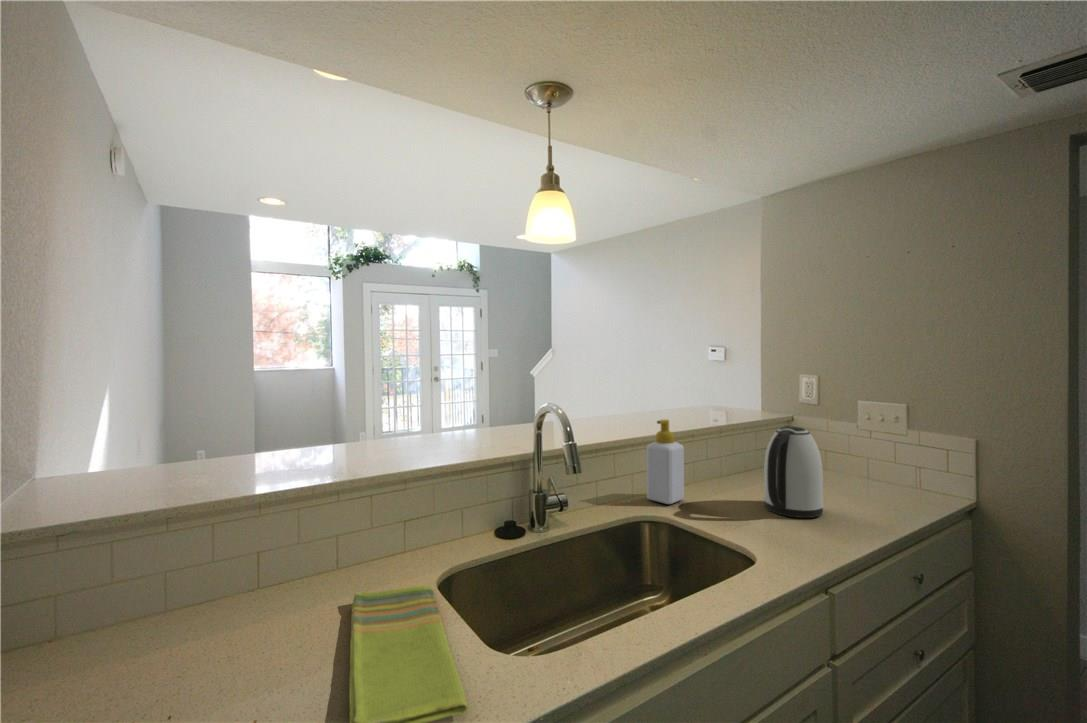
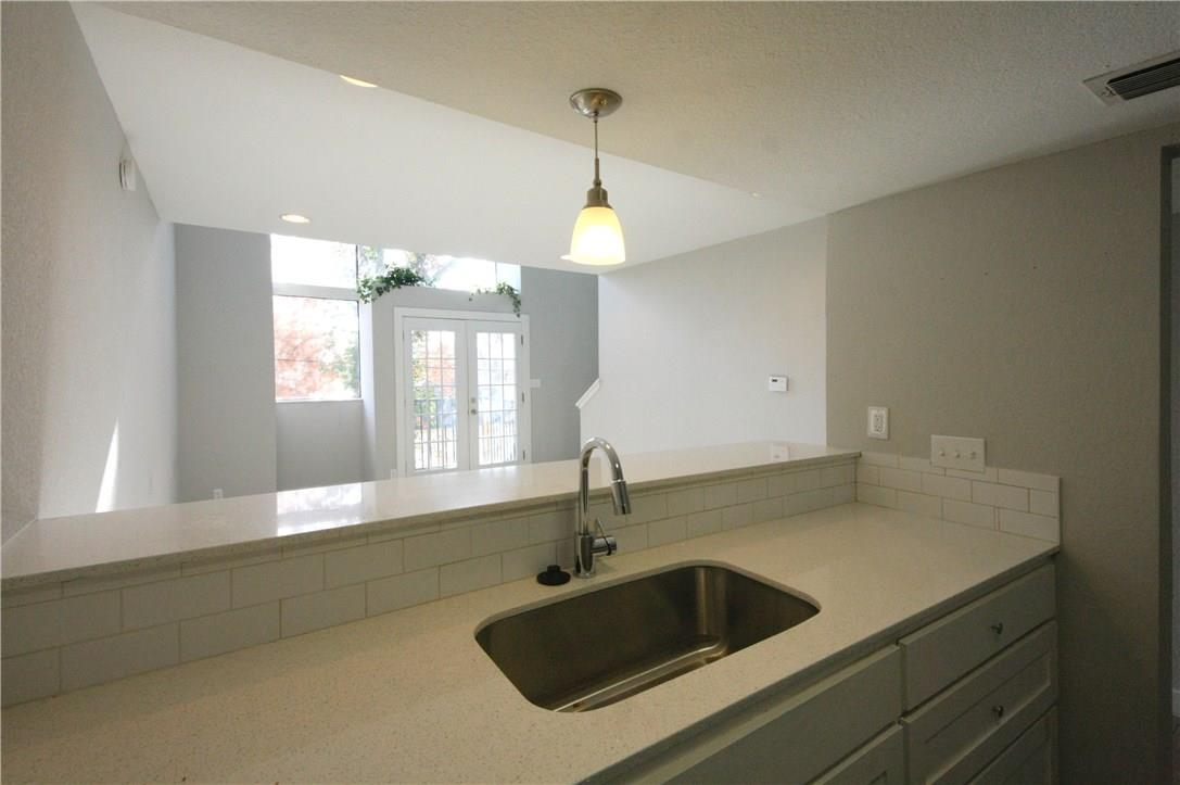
- dish towel (400, 642)
- kettle (788, 469)
- soap bottle (665, 459)
